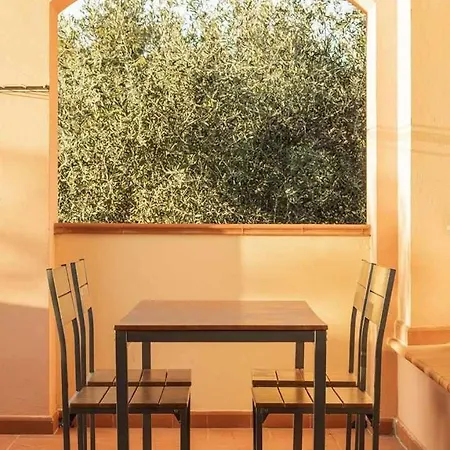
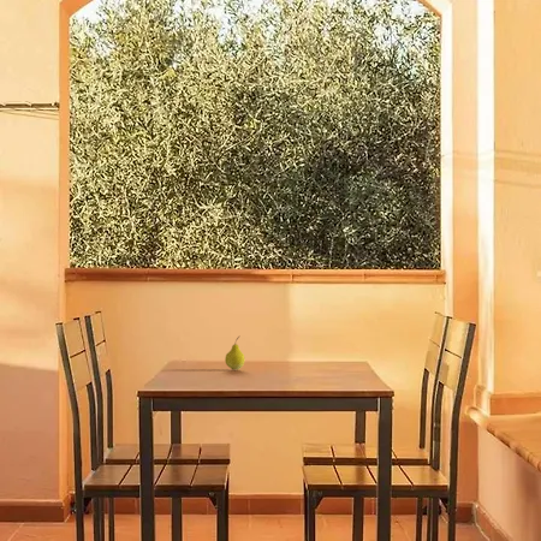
+ fruit (234, 352)
